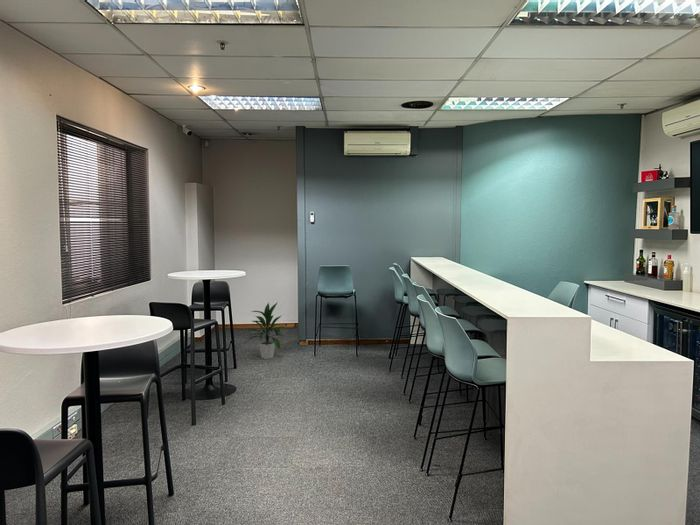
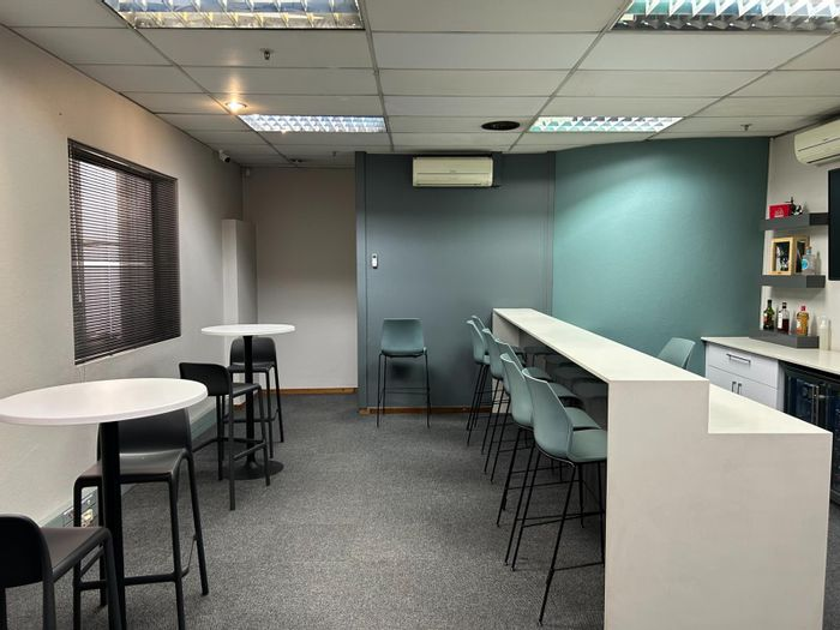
- indoor plant (267, 330)
